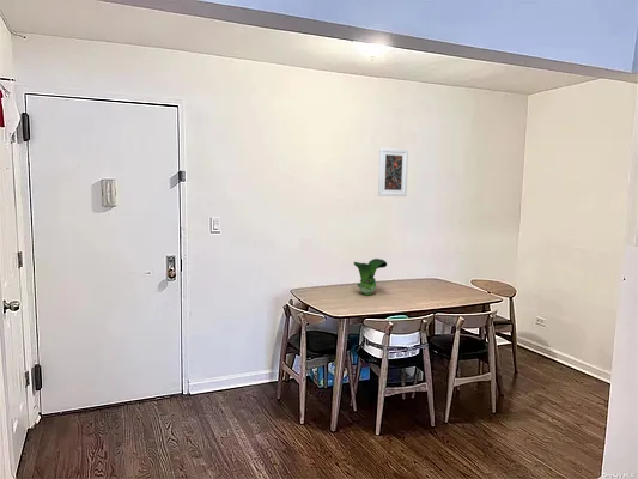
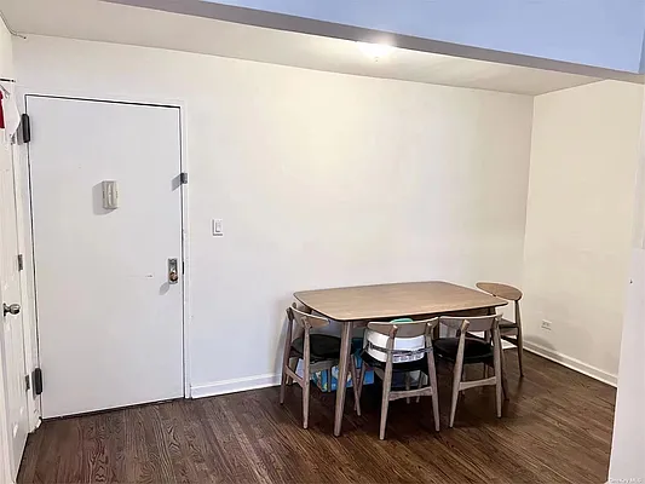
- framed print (393, 172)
- toy figurine (369, 277)
